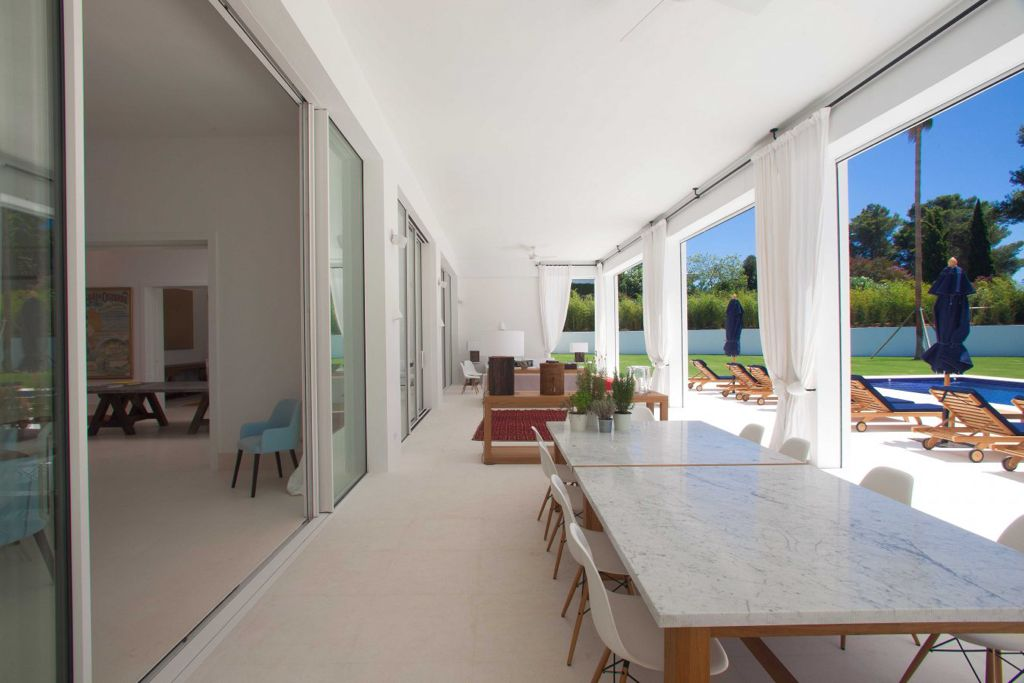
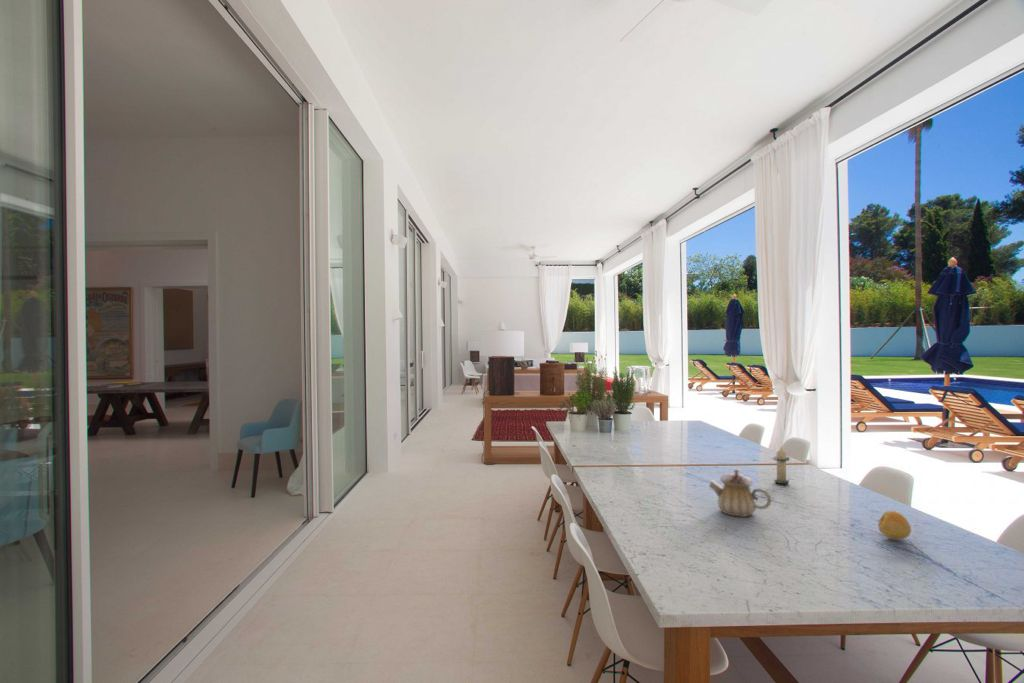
+ teapot (739, 490)
+ candle (781, 464)
+ fruit (894, 525)
